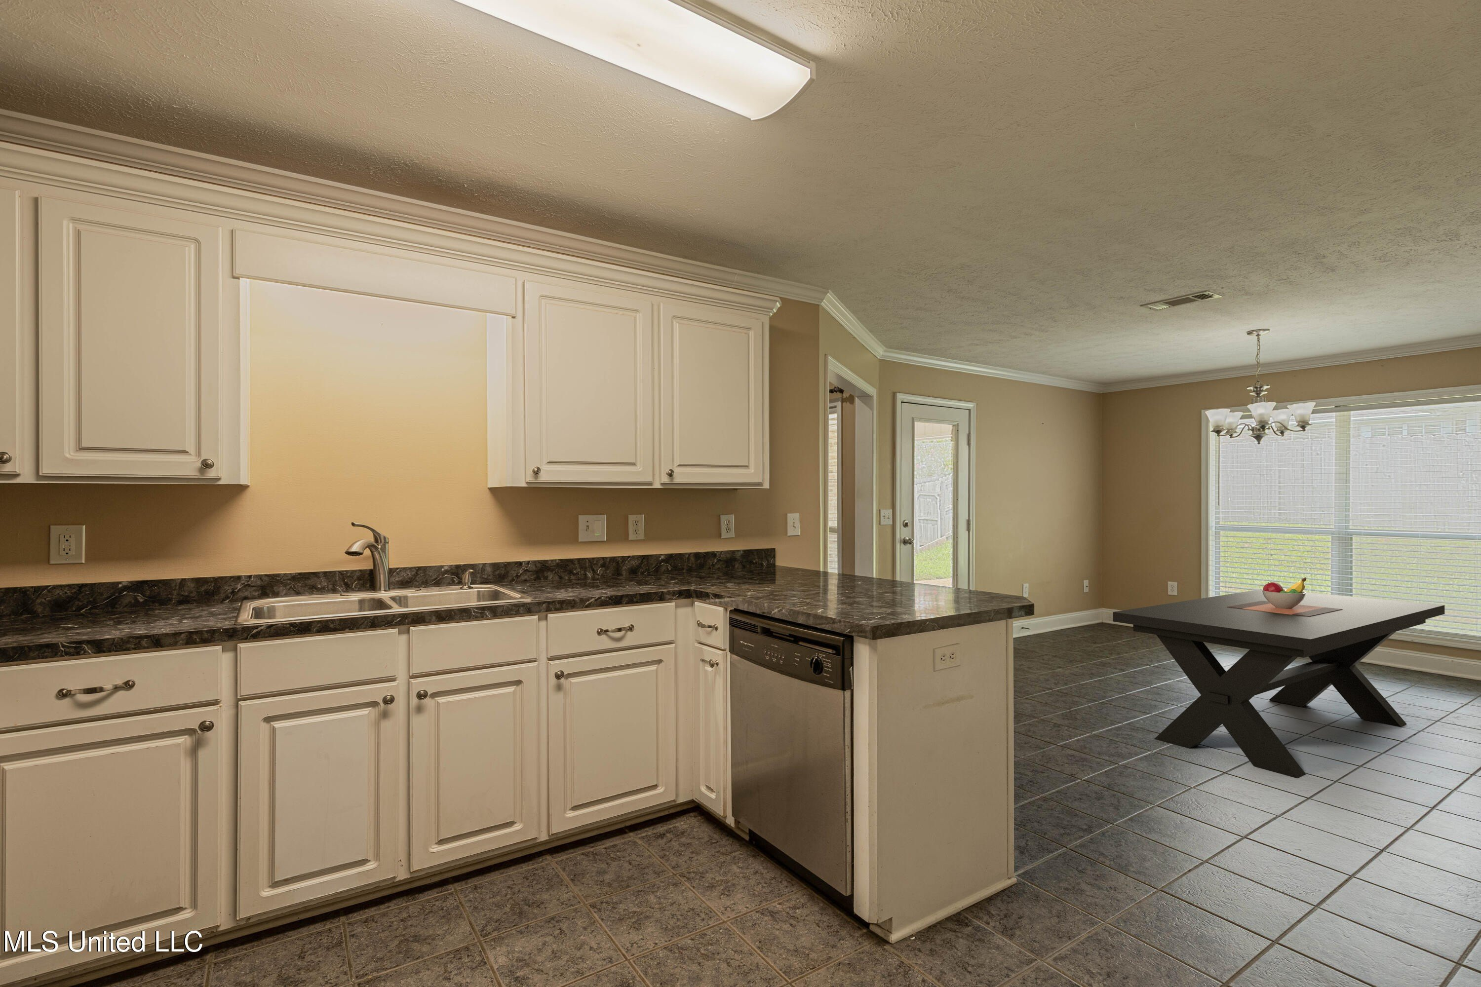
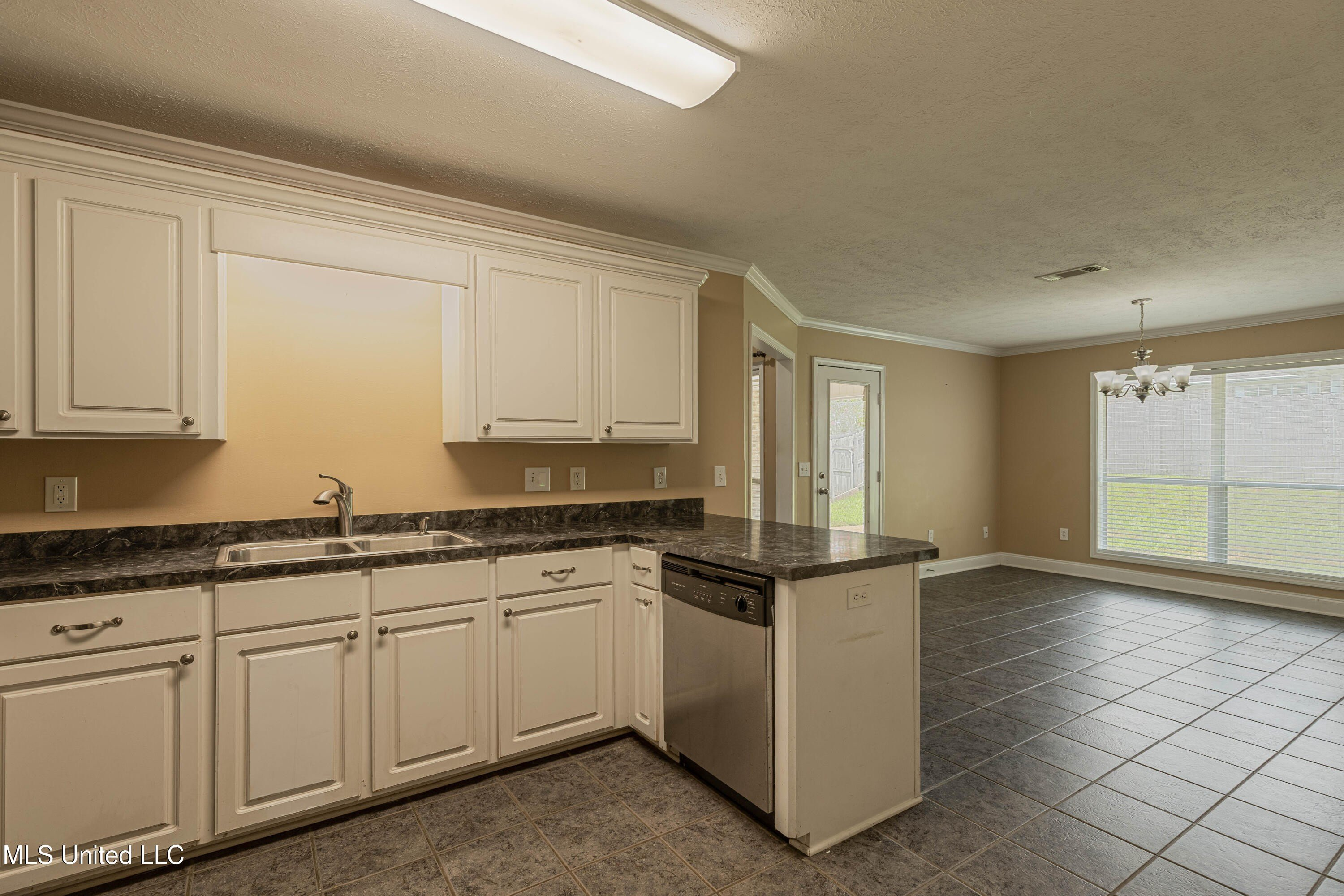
- dining table (1284, 653)
